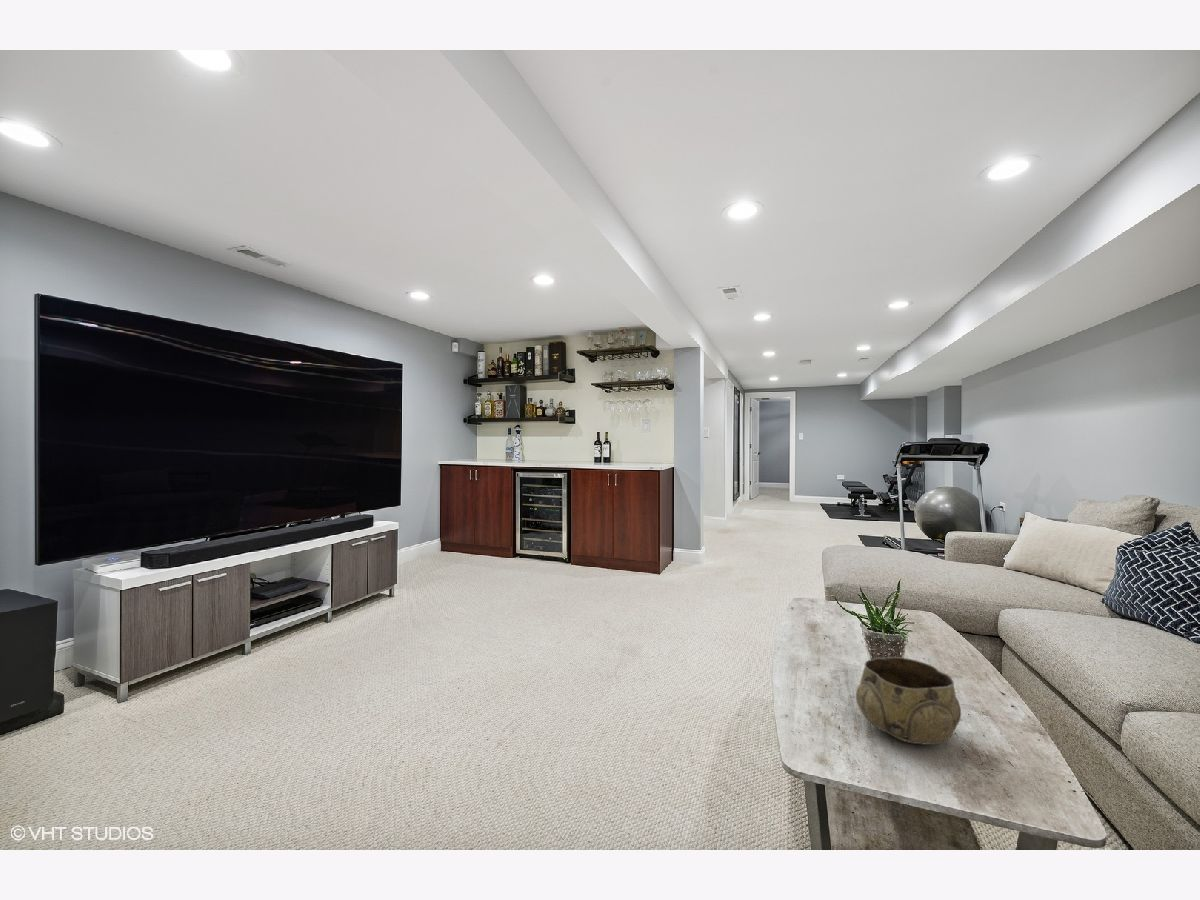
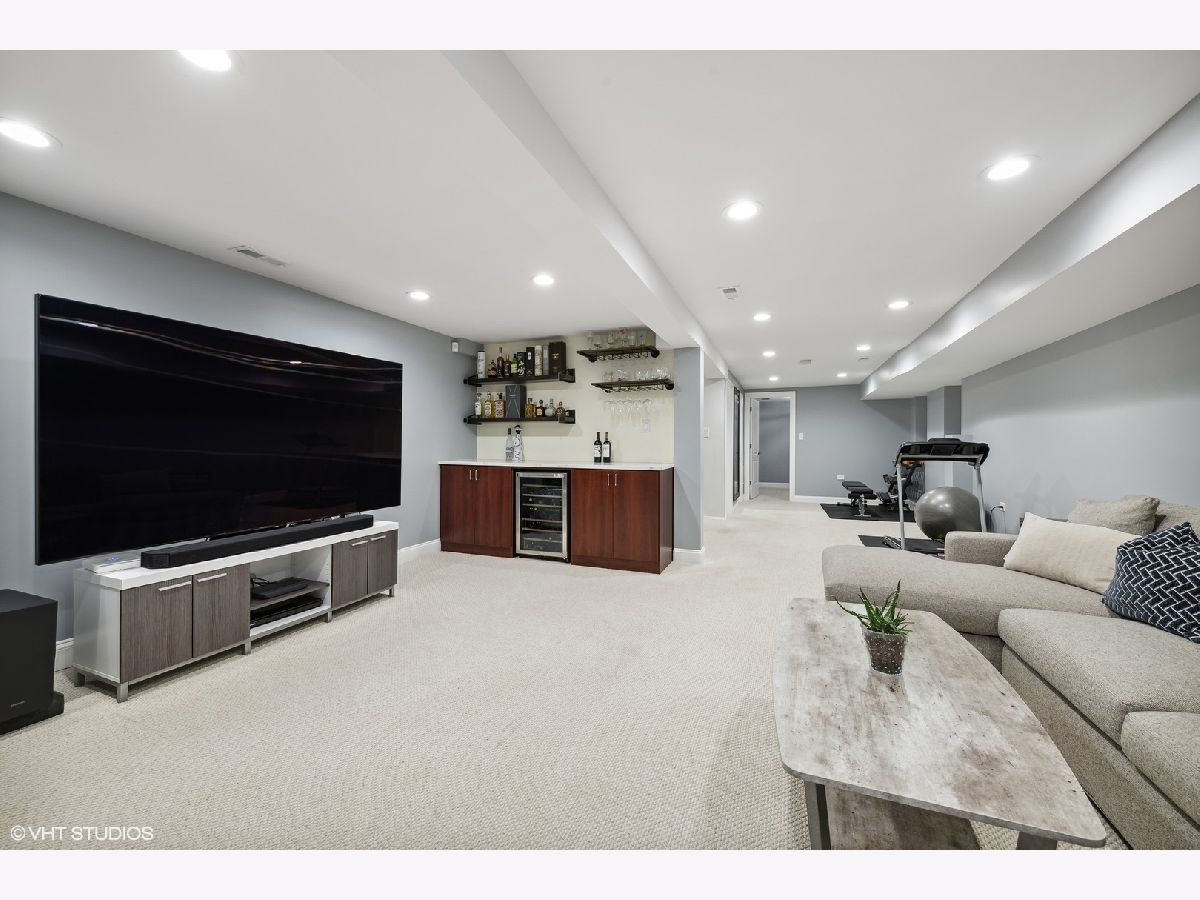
- decorative bowl (906, 701)
